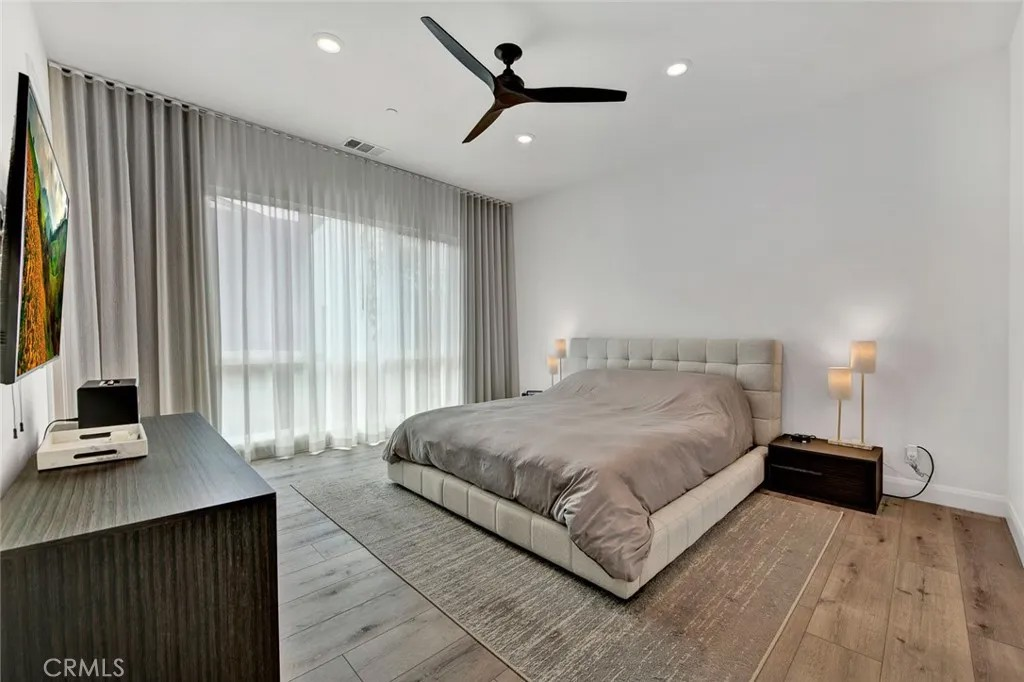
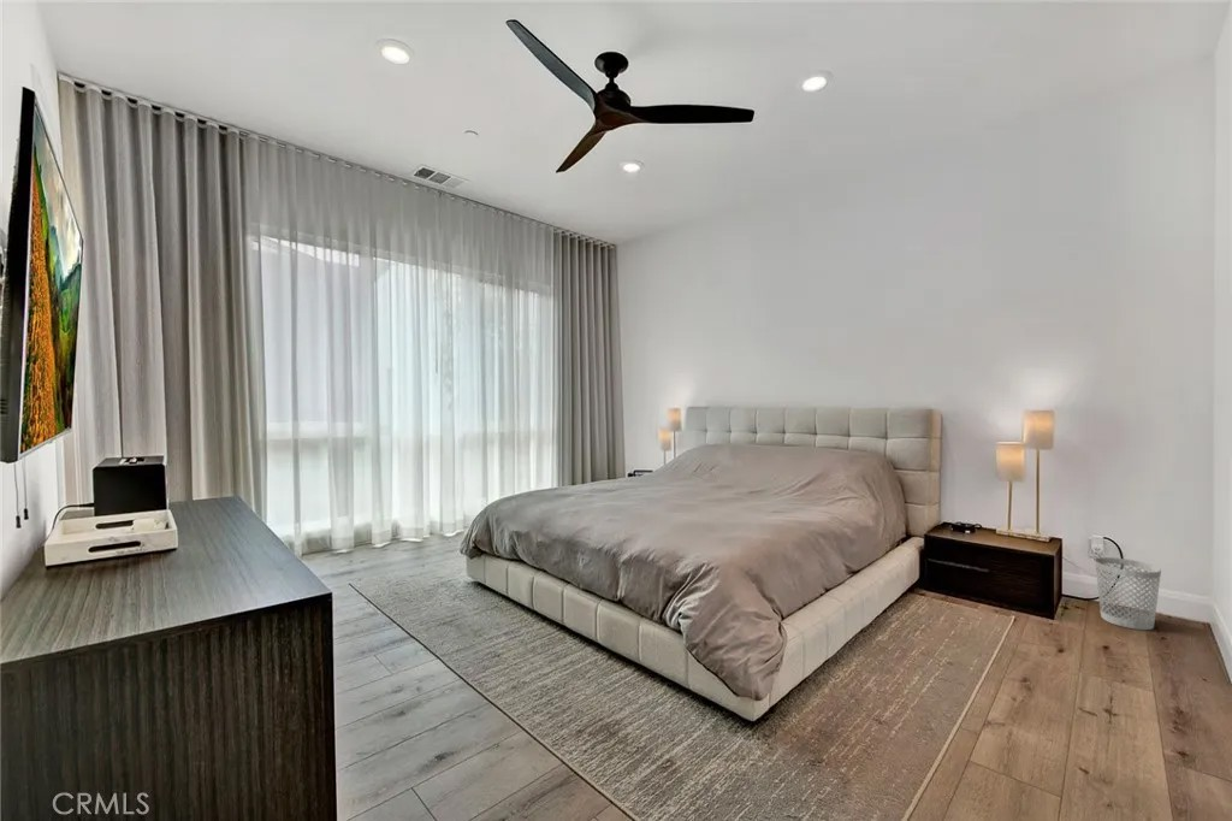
+ wastebasket (1126, 592)
